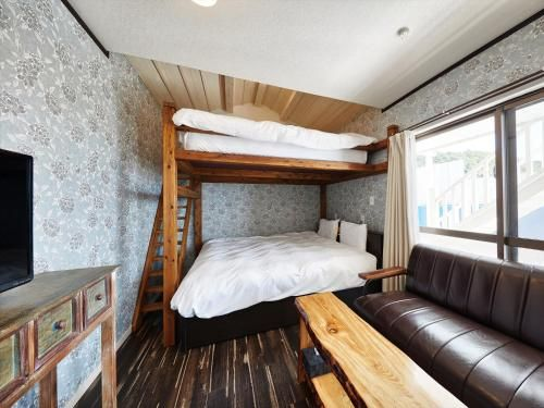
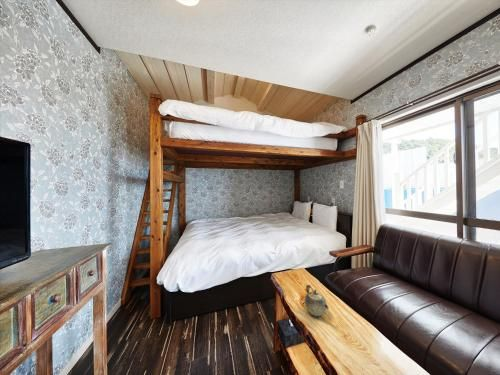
+ teapot (316, 301)
